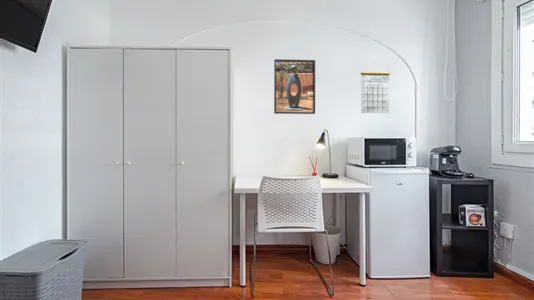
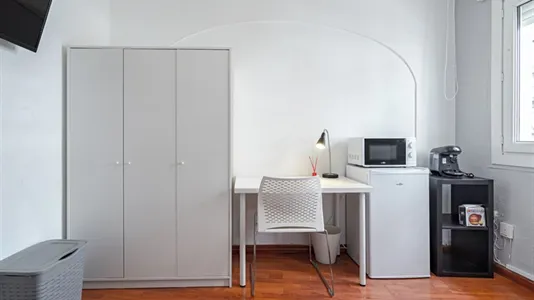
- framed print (294, 86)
- calendar (375, 87)
